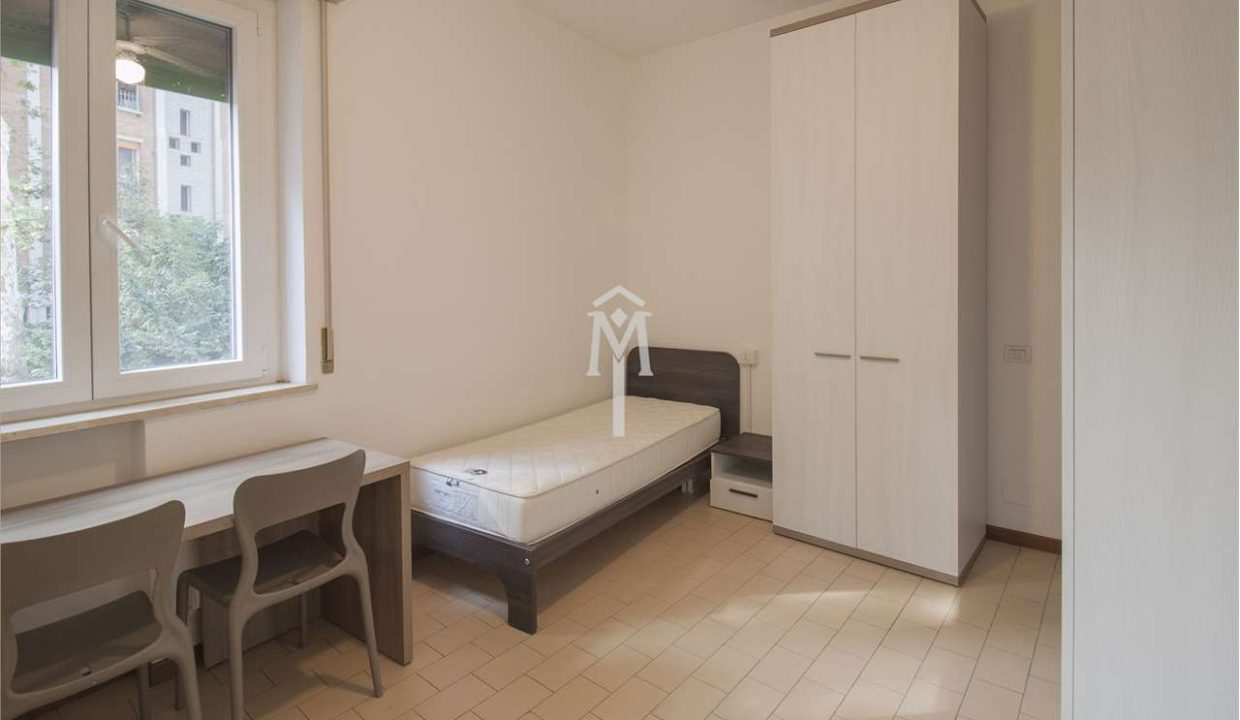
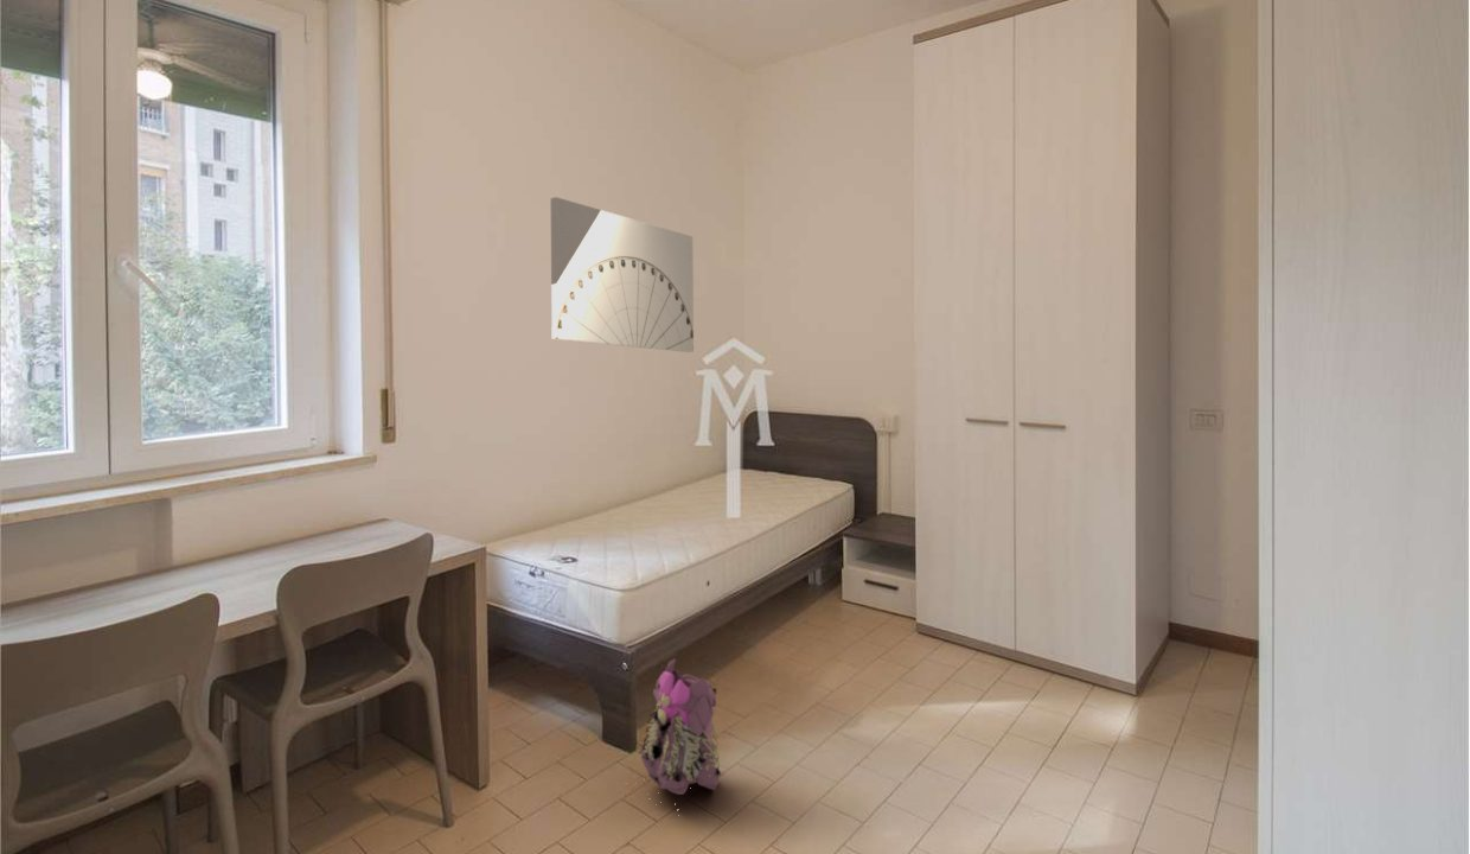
+ backpack (677, 715)
+ wall art (628, 282)
